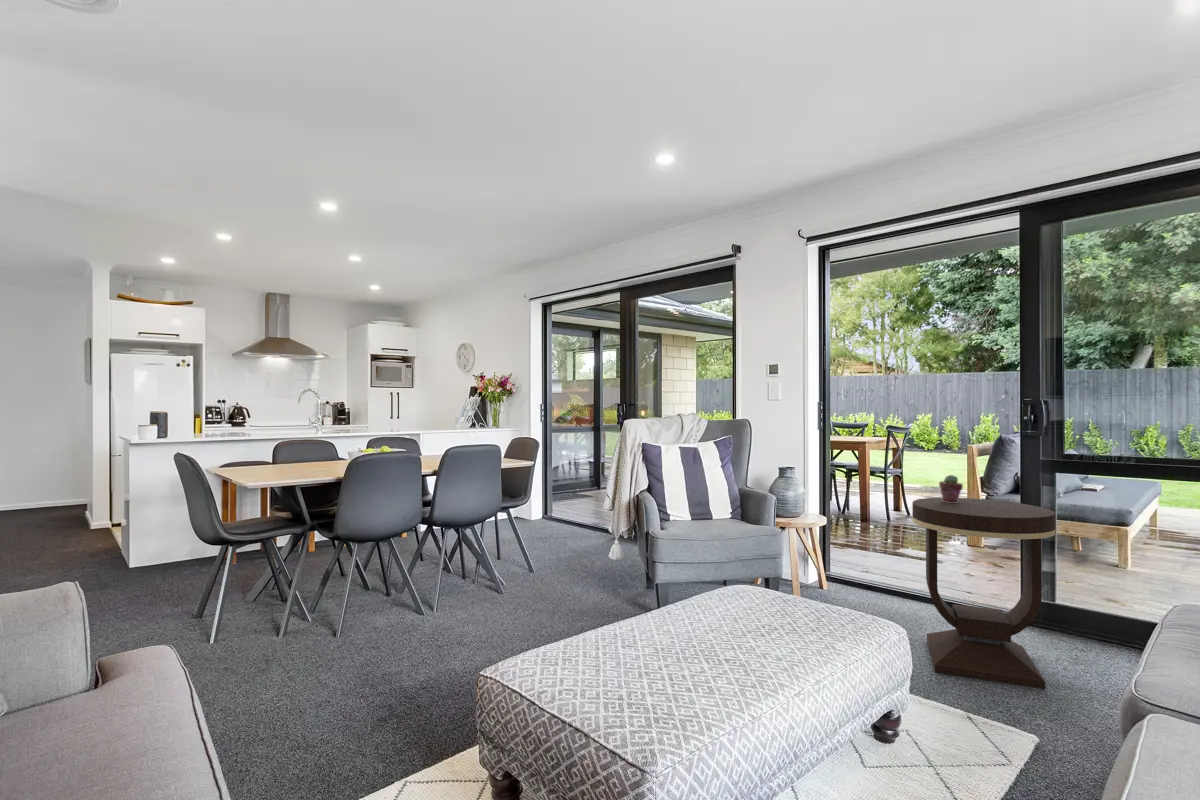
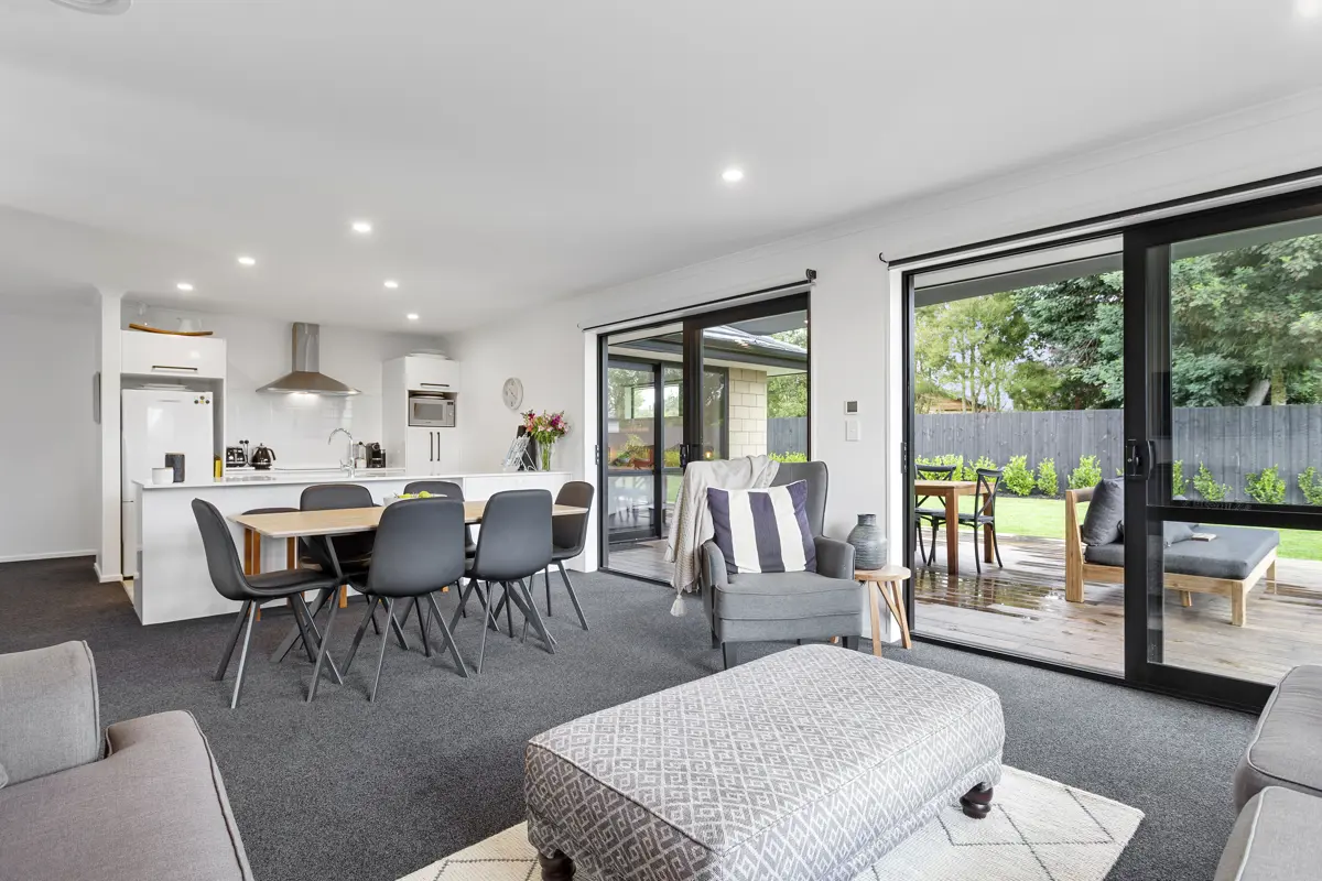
- side table (980, 607)
- potted succulent (950, 487)
